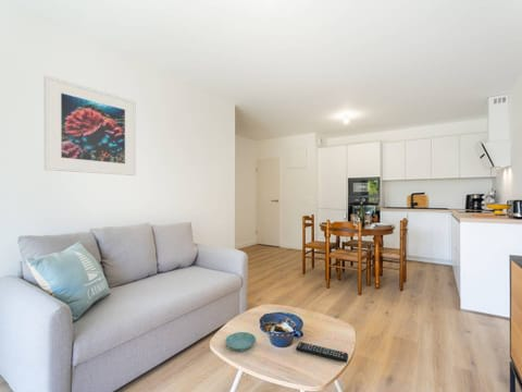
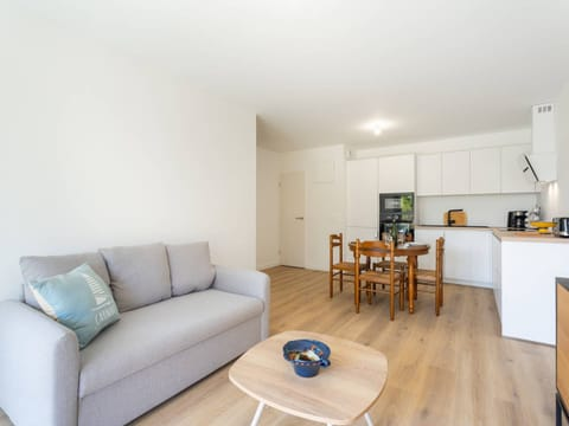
- remote control (321, 352)
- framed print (95, 131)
- saucer (240, 342)
